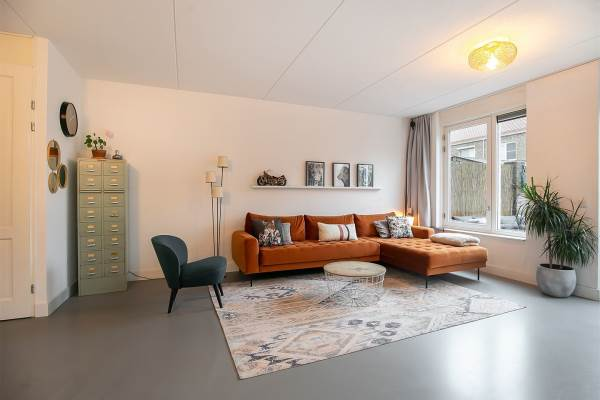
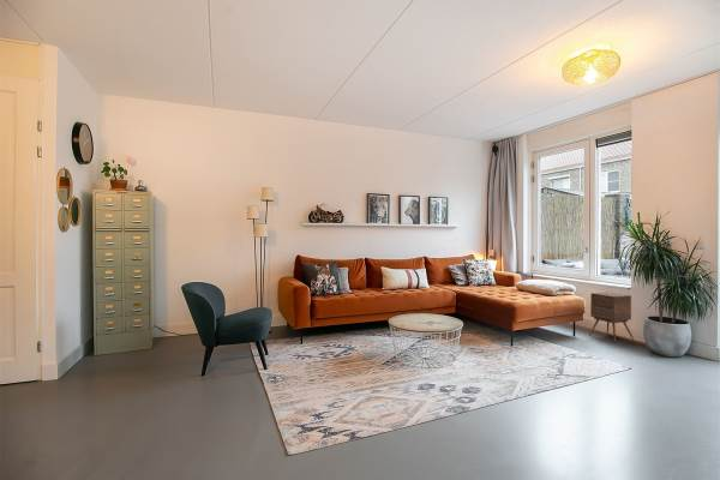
+ side table (611, 316)
